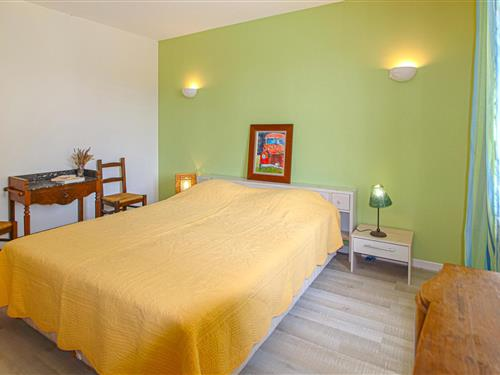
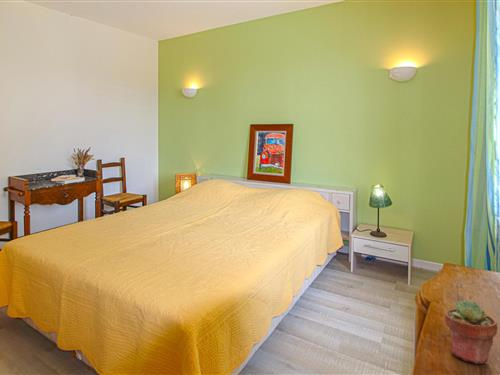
+ potted succulent (470, 328)
